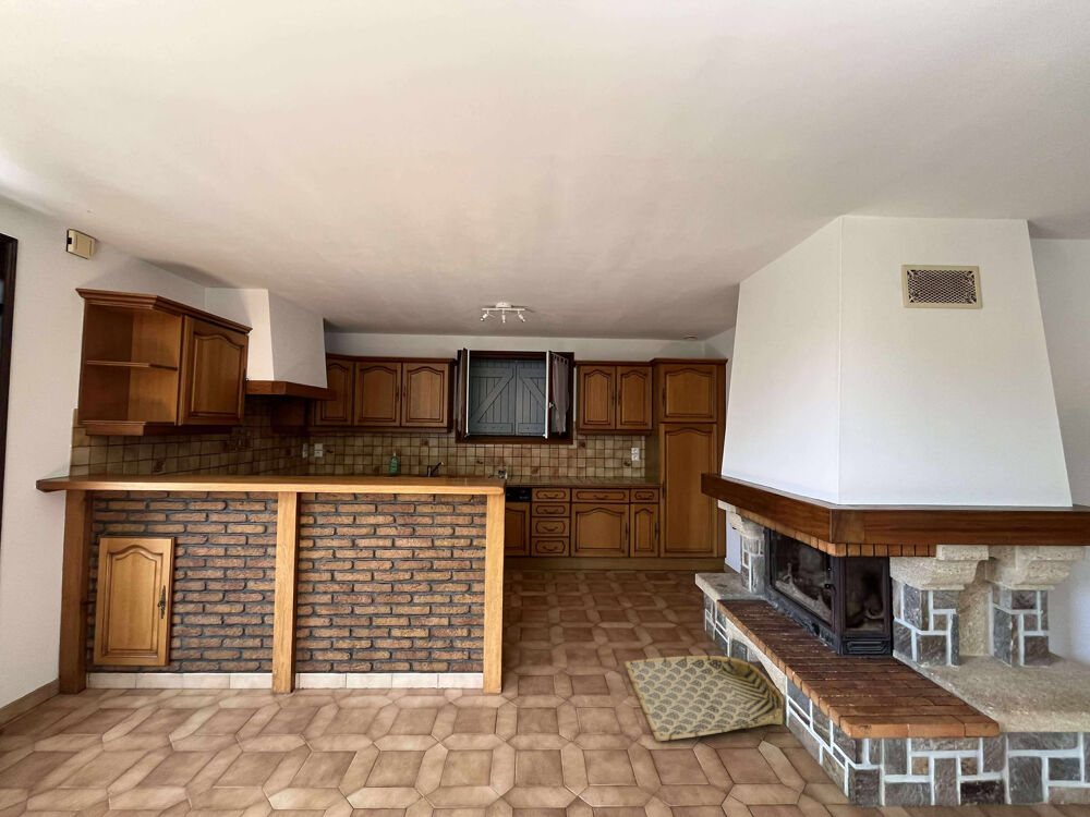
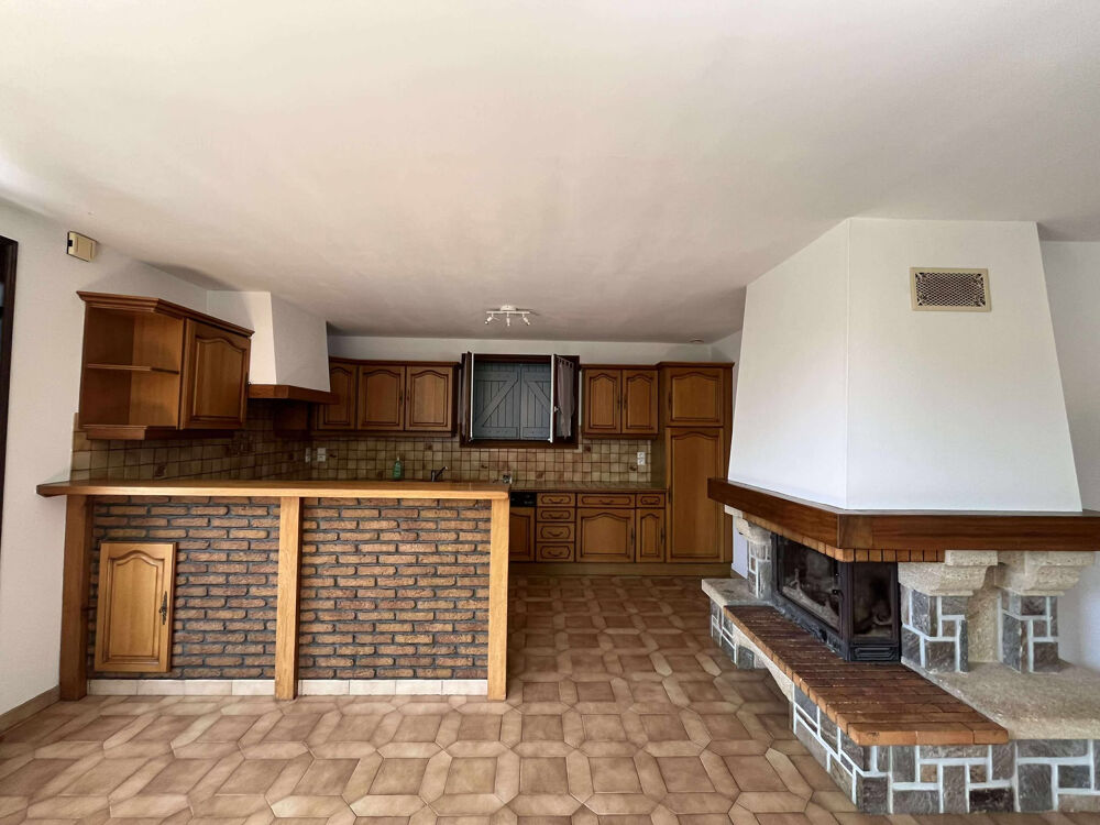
- woven basket (703, 688)
